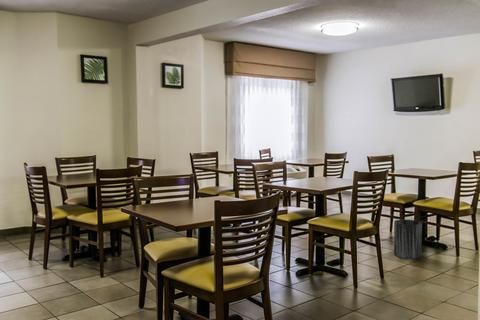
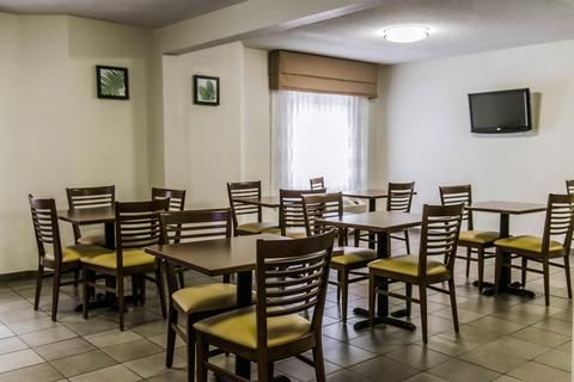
- trash can (407, 238)
